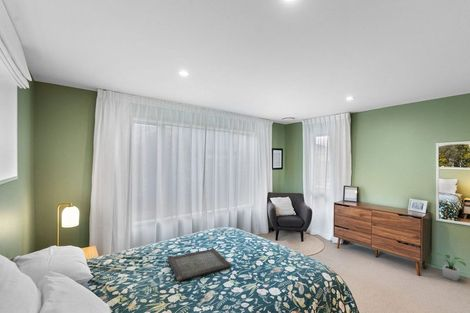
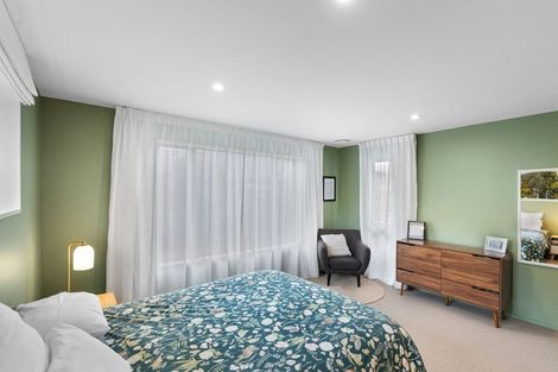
- serving tray (198, 262)
- potted plant (449, 266)
